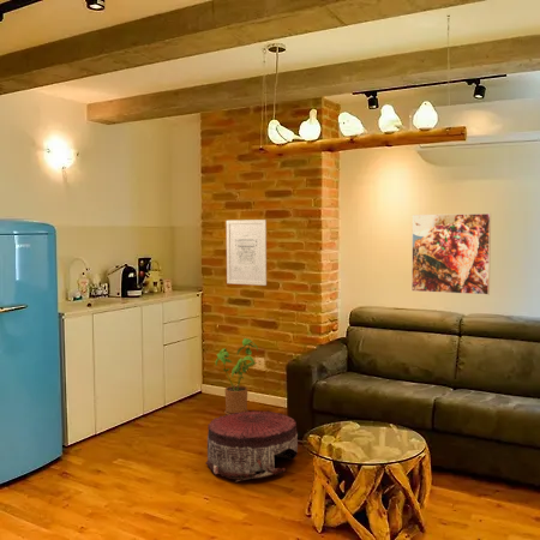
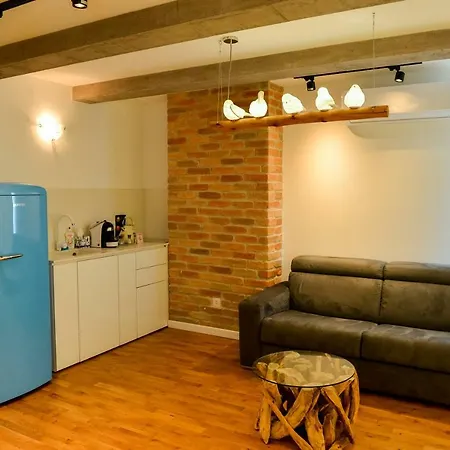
- pouf (252, 440)
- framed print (449, 253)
- house plant (240, 377)
- wall art (246, 252)
